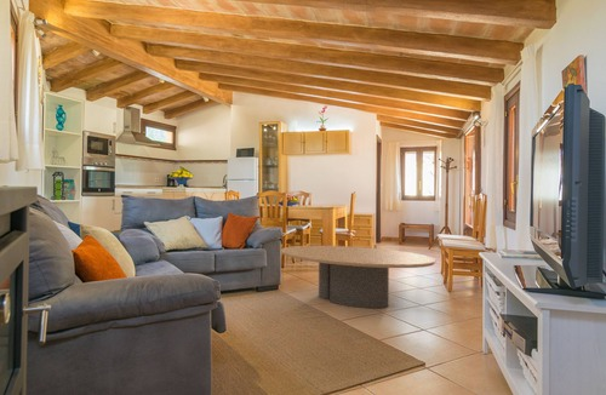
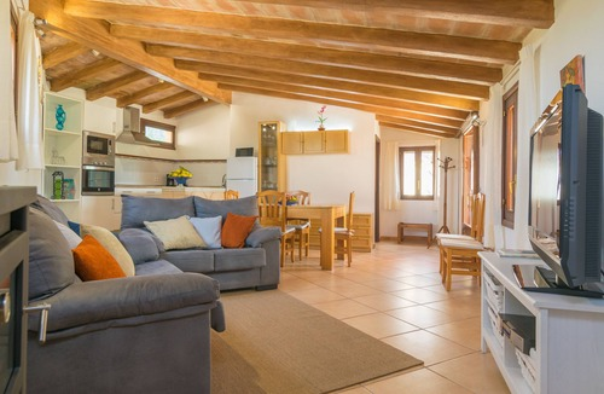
- coffee table (351, 276)
